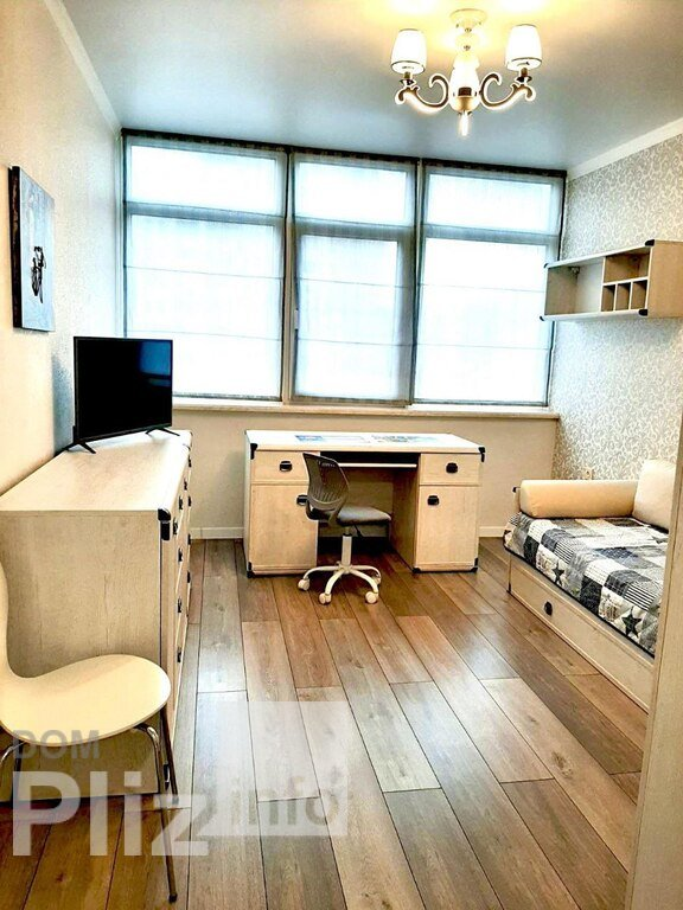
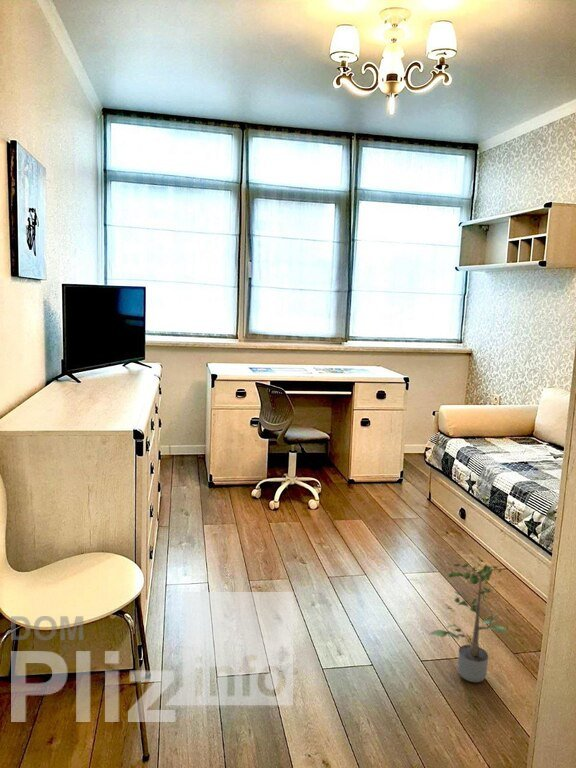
+ potted plant (471, 610)
